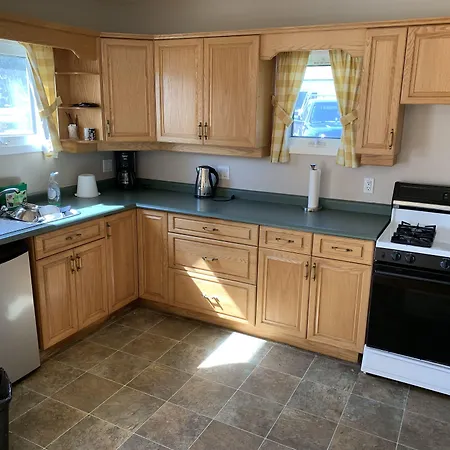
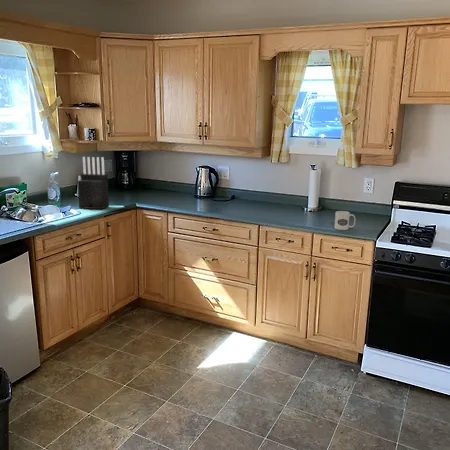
+ knife block (92, 183)
+ mug (345, 220)
